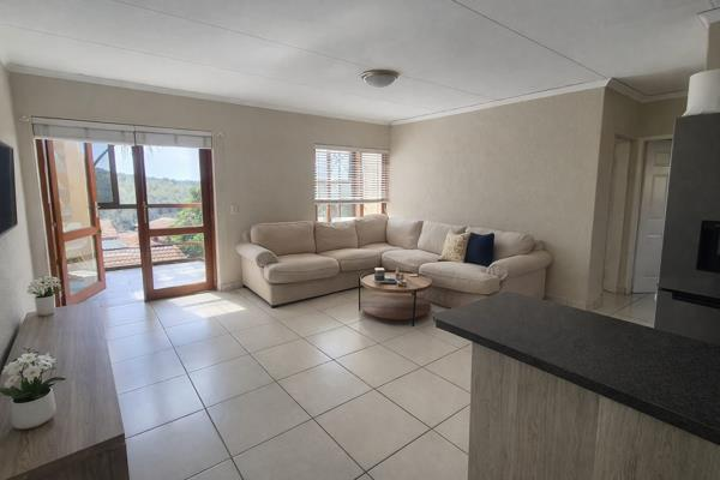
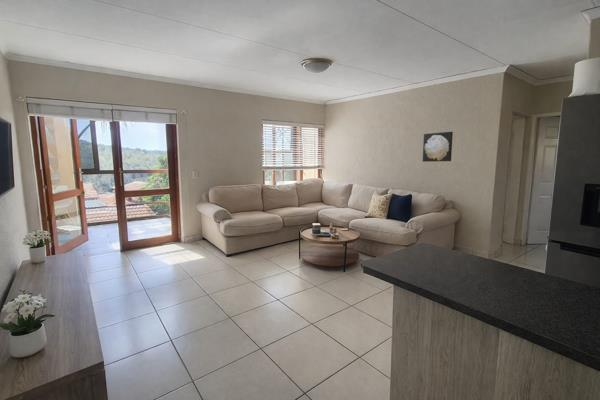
+ wall art (437, 147)
